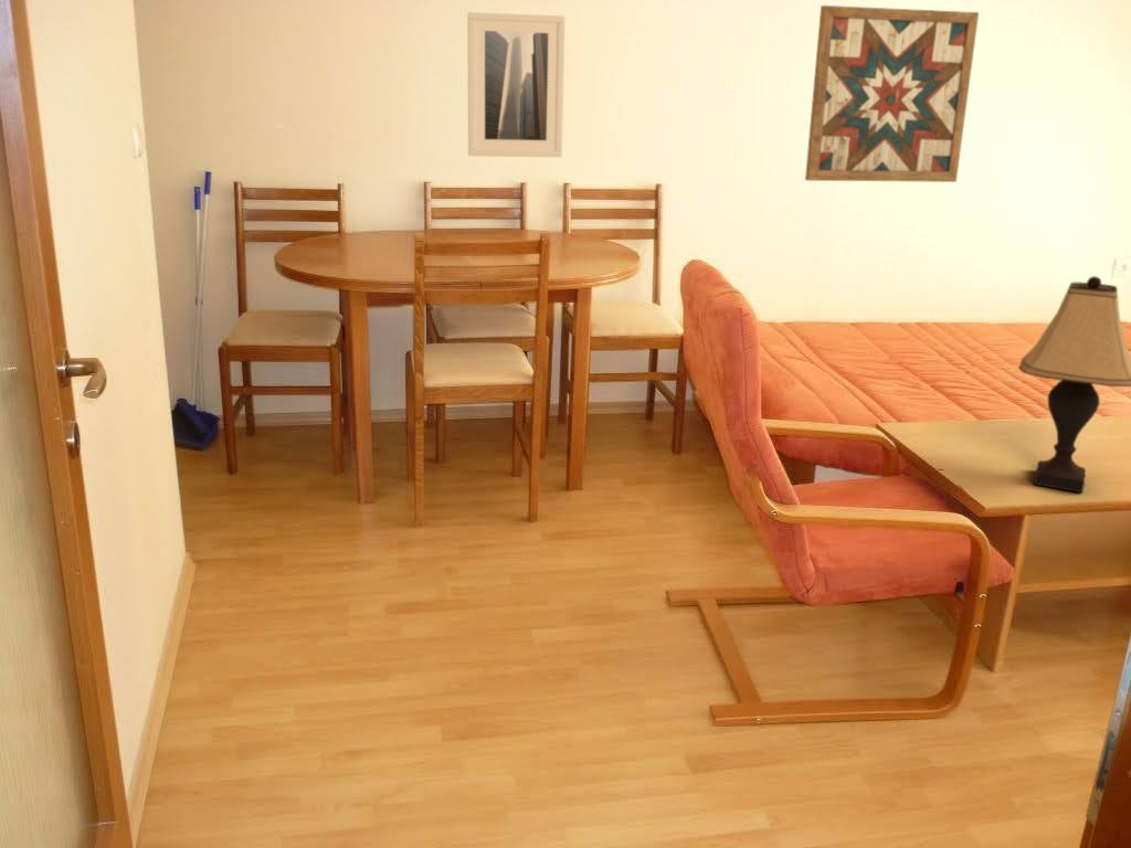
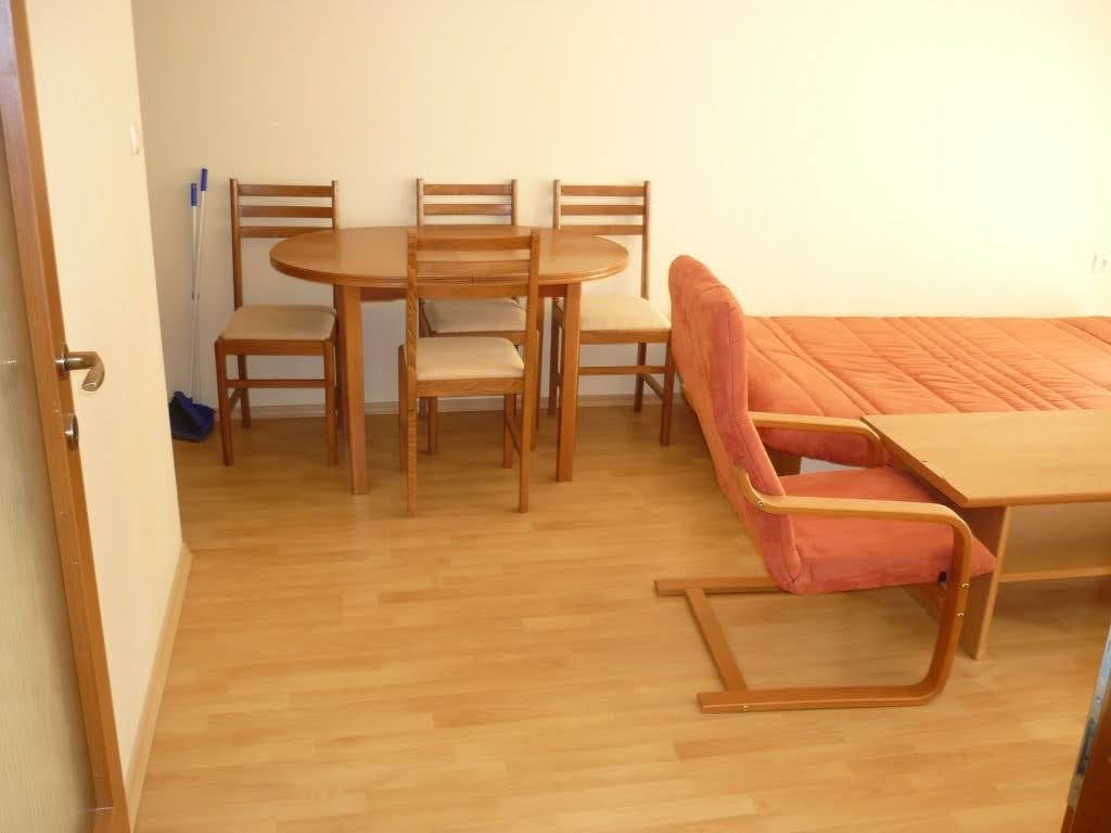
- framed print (516, 86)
- wall art (890, 96)
- lamp (1076, 382)
